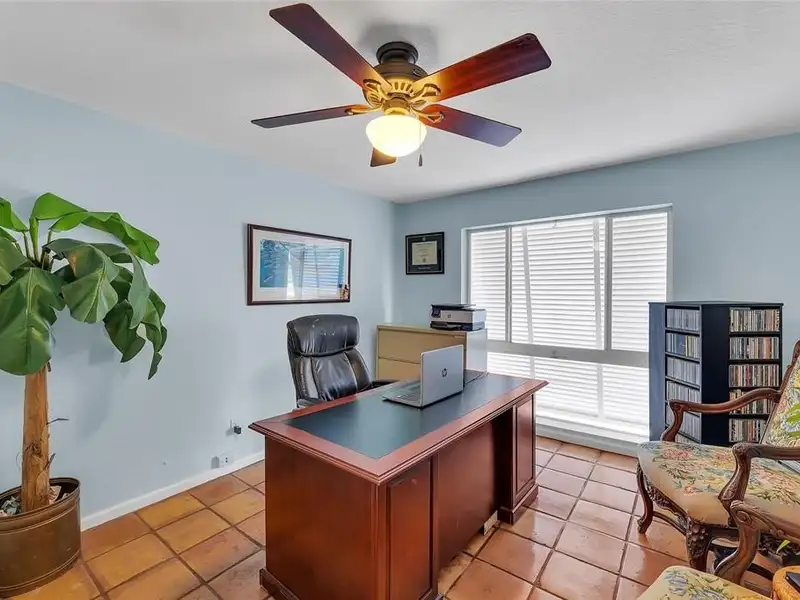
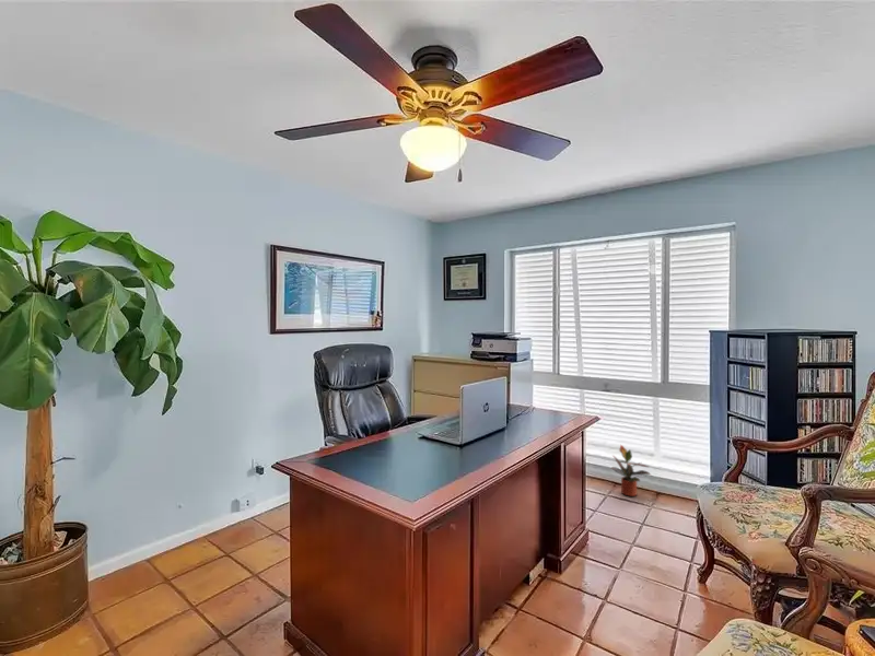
+ potted plant (629, 472)
